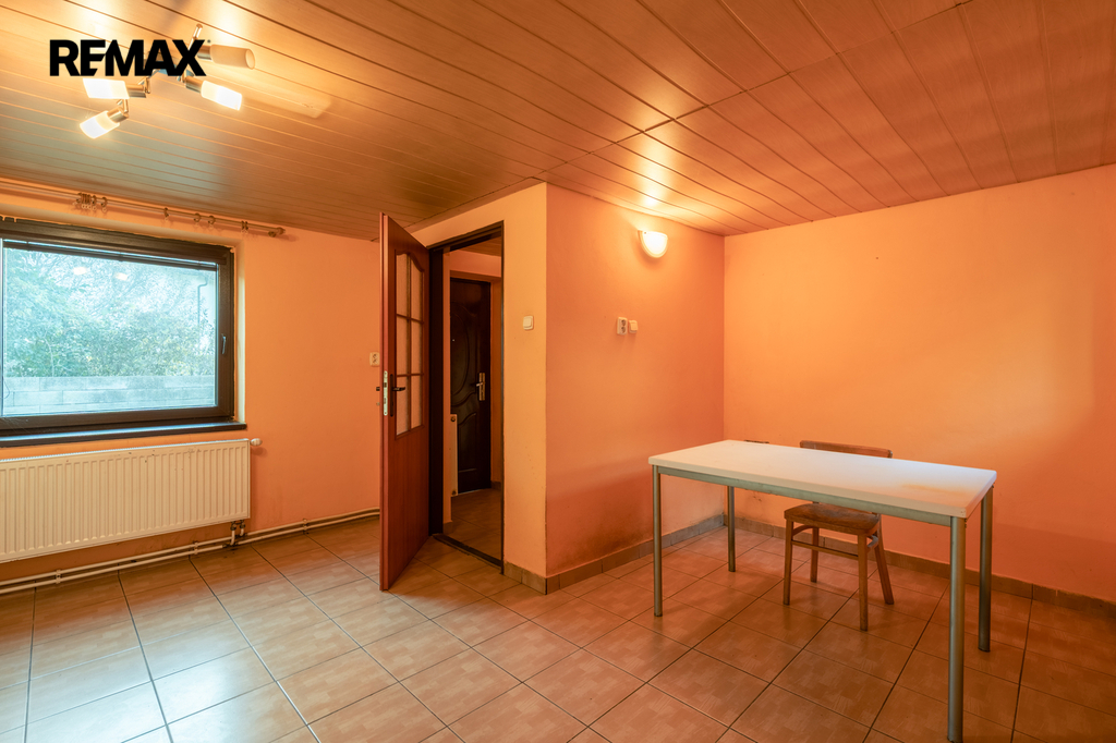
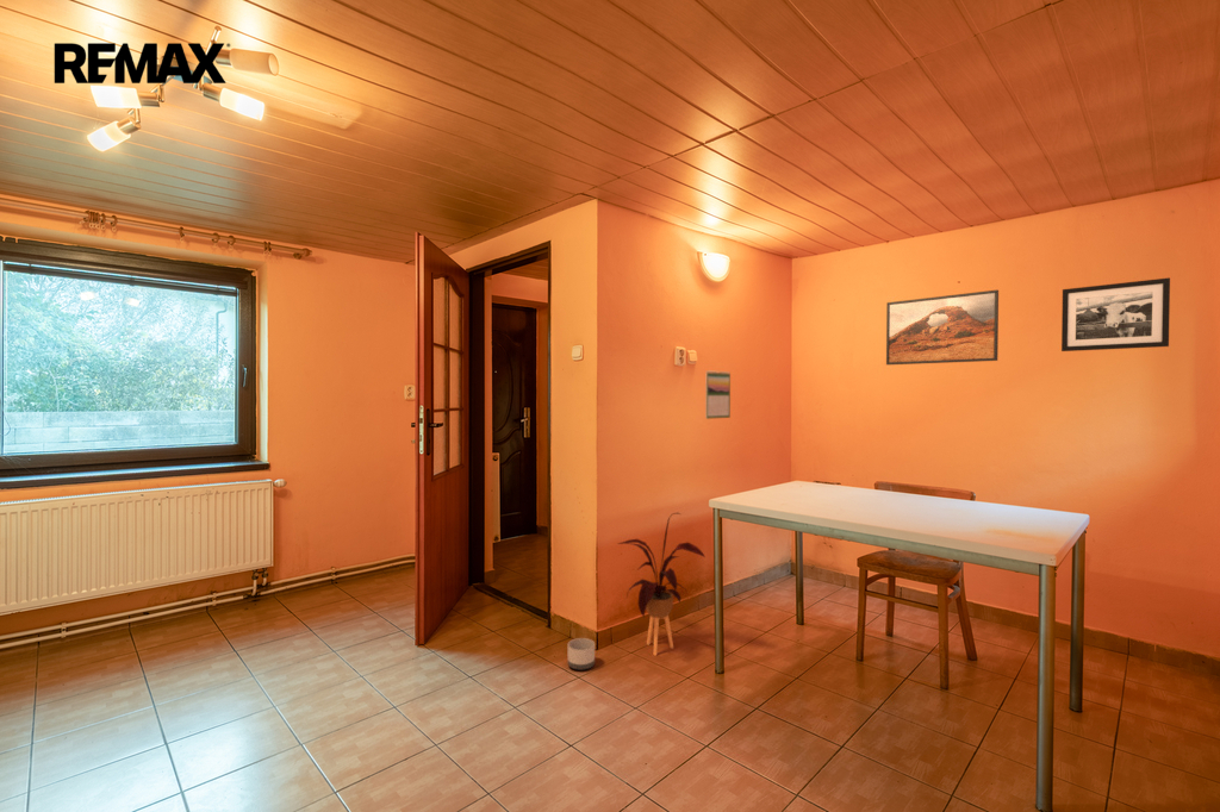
+ house plant (656, 582)
+ planter (580, 654)
+ picture frame (1113, 316)
+ calendar (717, 394)
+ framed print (939, 330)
